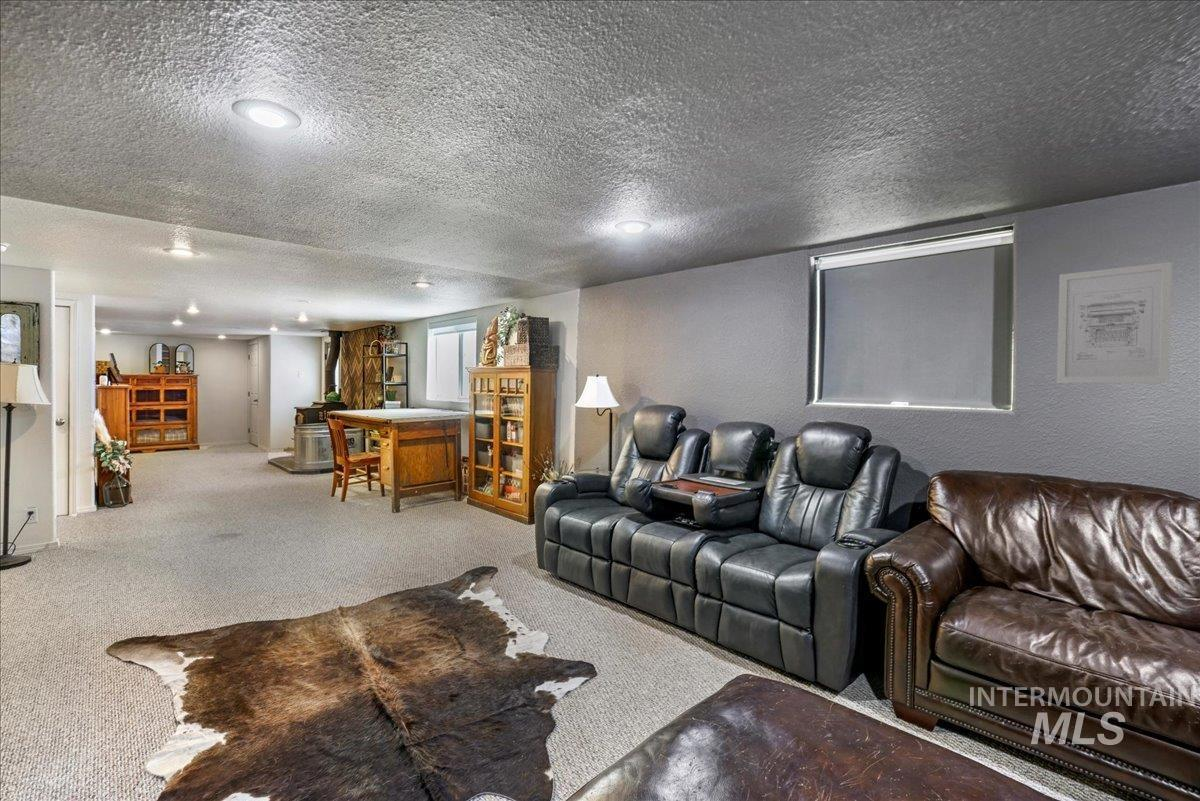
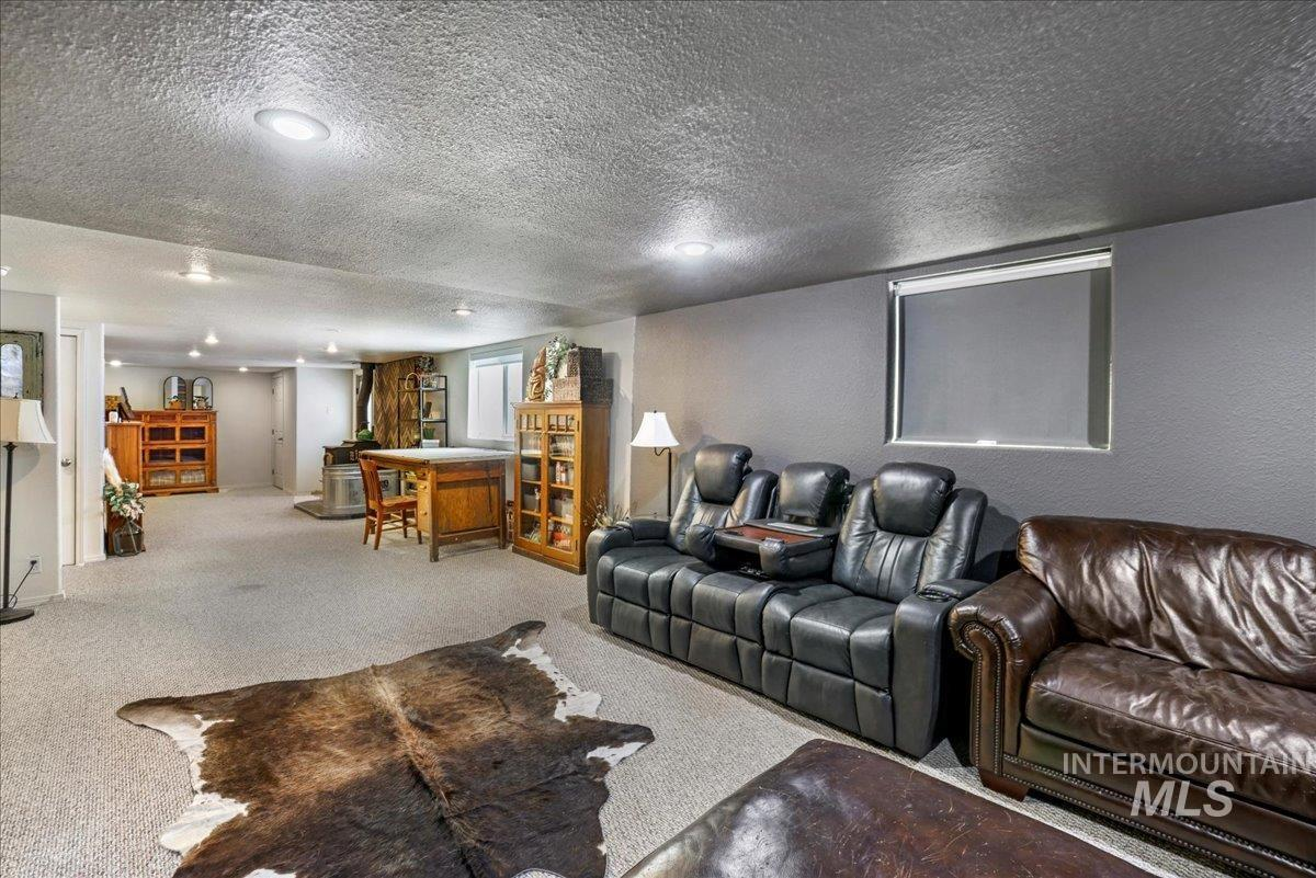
- wall art (1111, 325)
